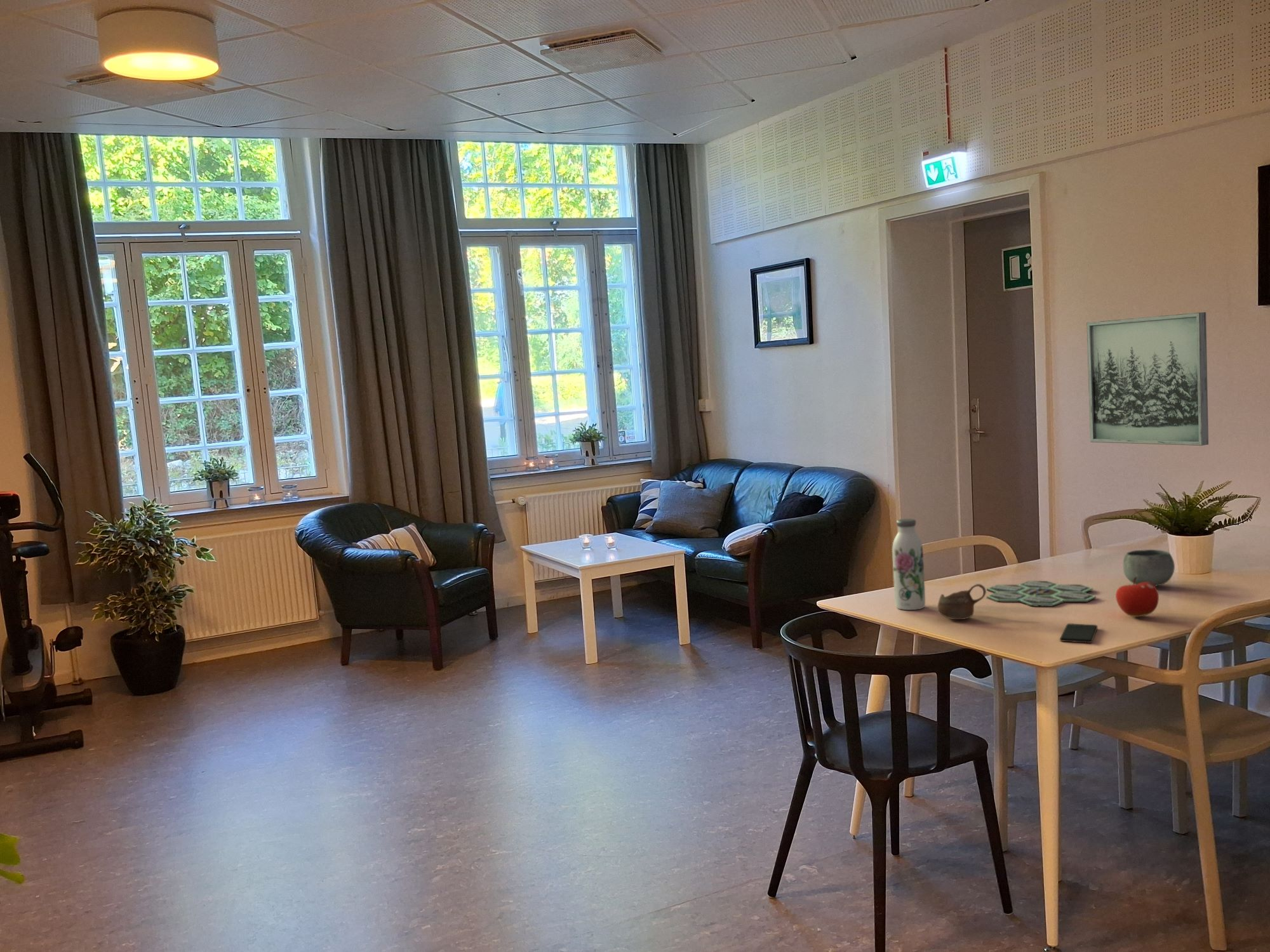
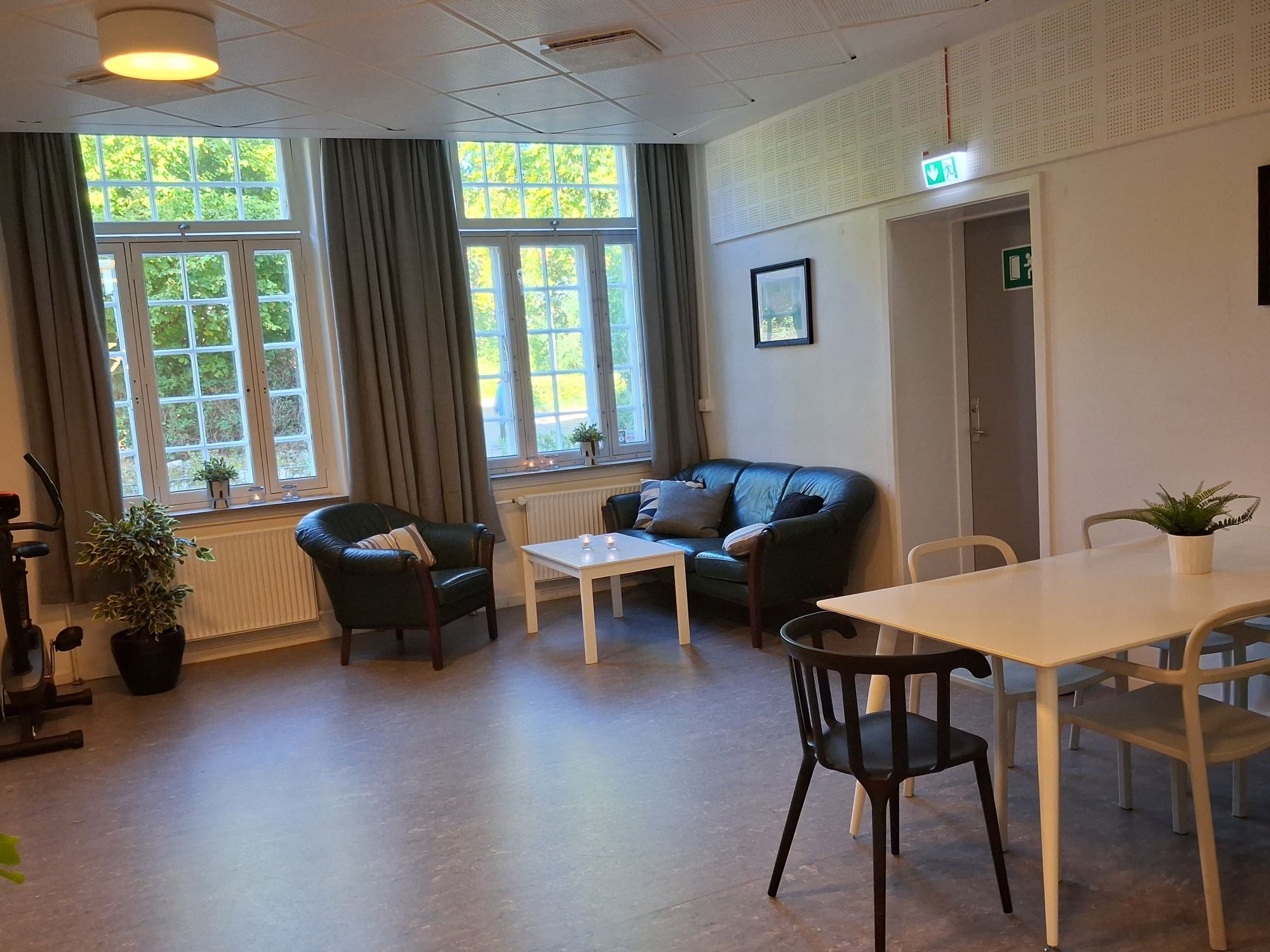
- fruit (1137, 597)
- board game (1039, 592)
- wall art (1144, 381)
- water bottle (908, 563)
- cup (959, 602)
- bowl (1148, 568)
- smartphone (1079, 632)
